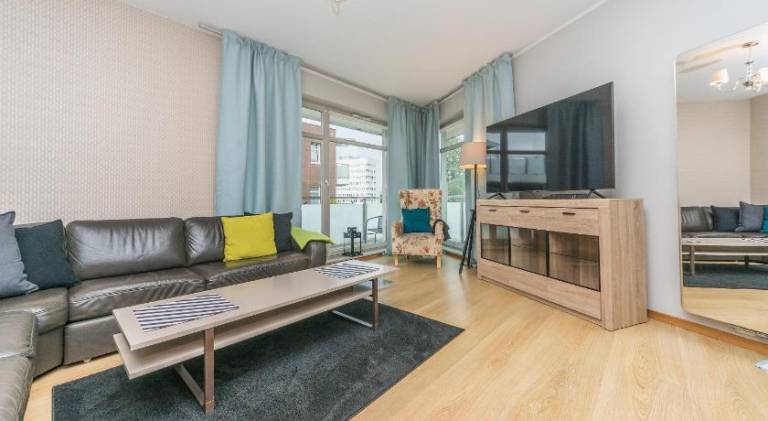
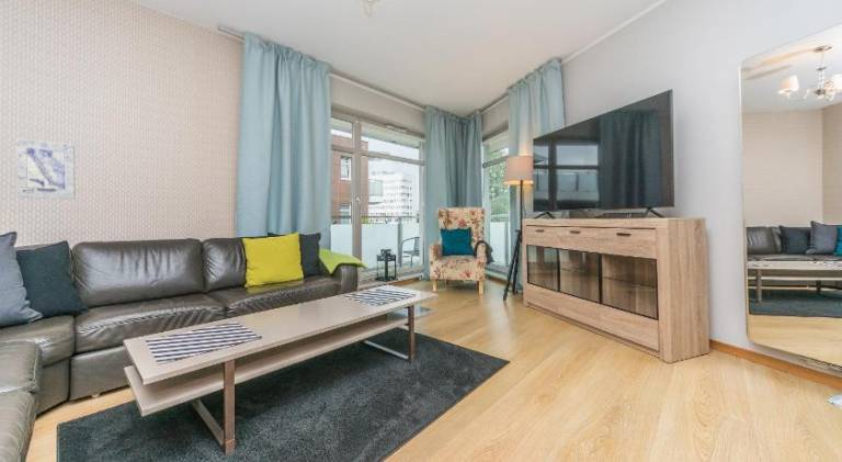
+ wall art (46, 169)
